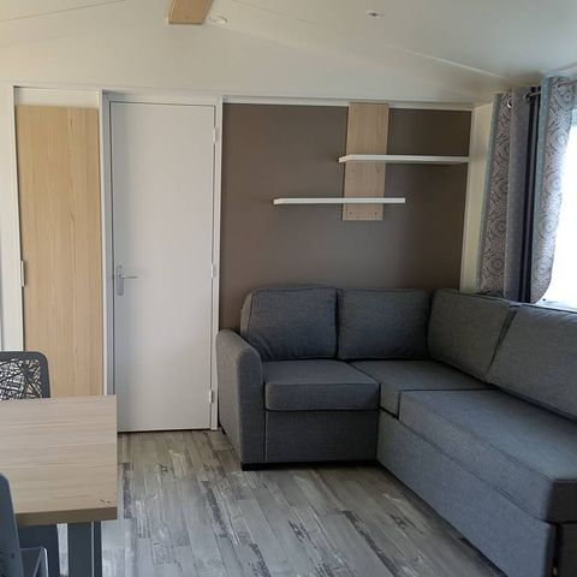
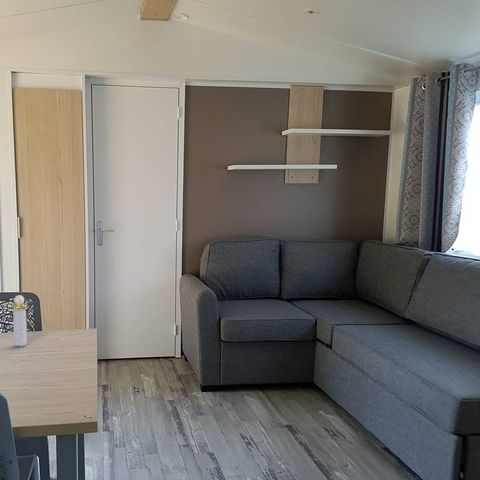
+ perfume bottle (19, 320)
